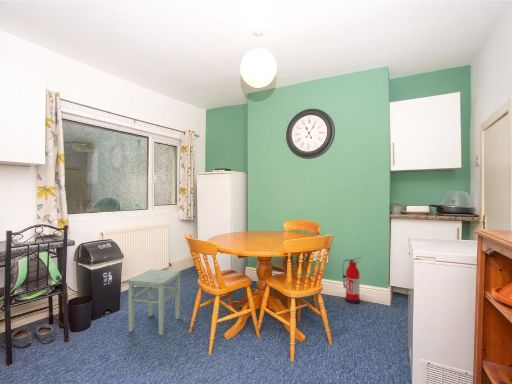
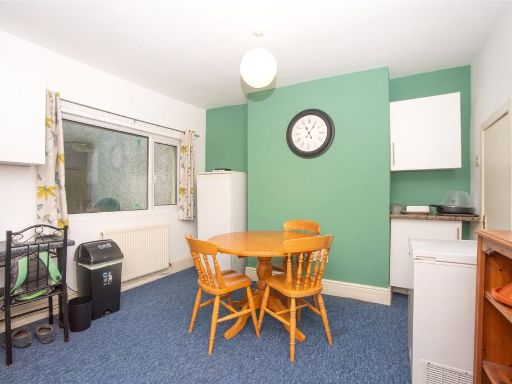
- fire extinguisher (351, 278)
- stool (155, 300)
